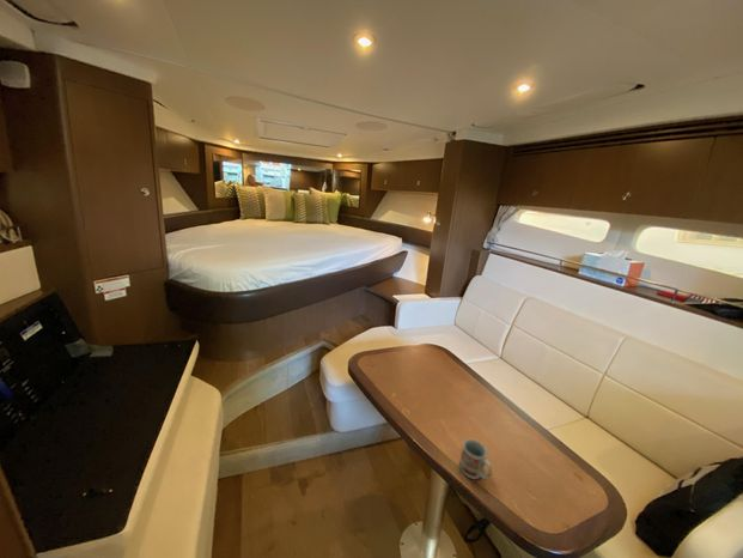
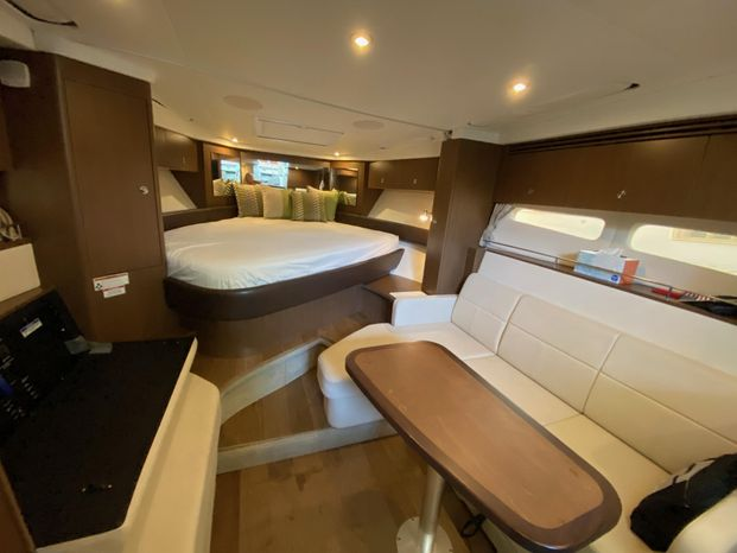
- cup (476, 461)
